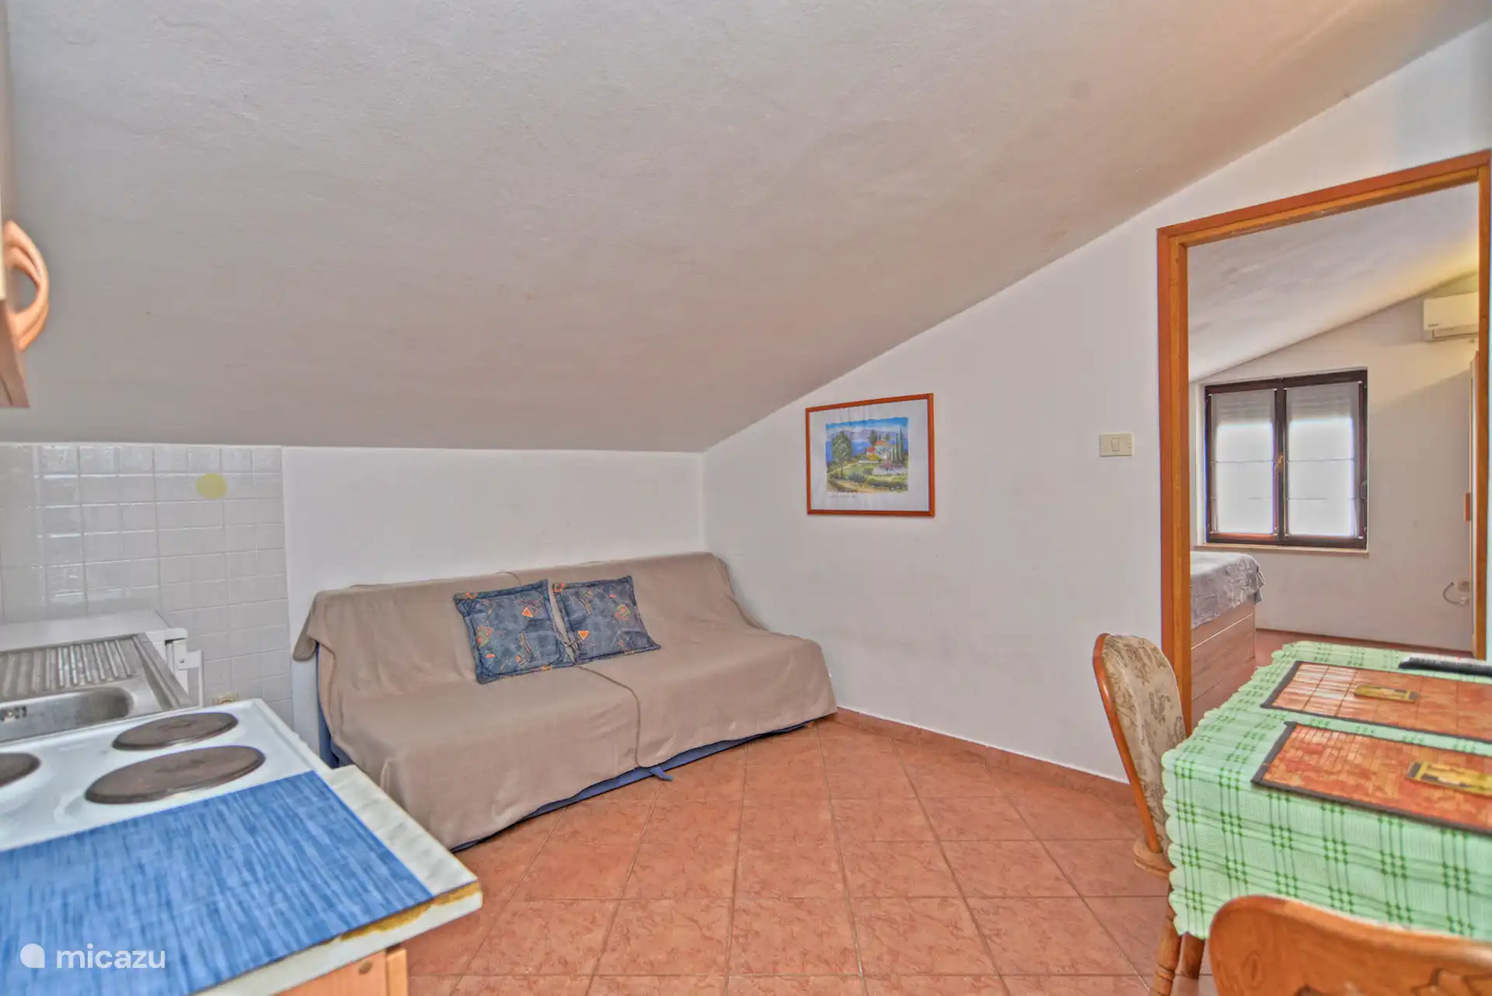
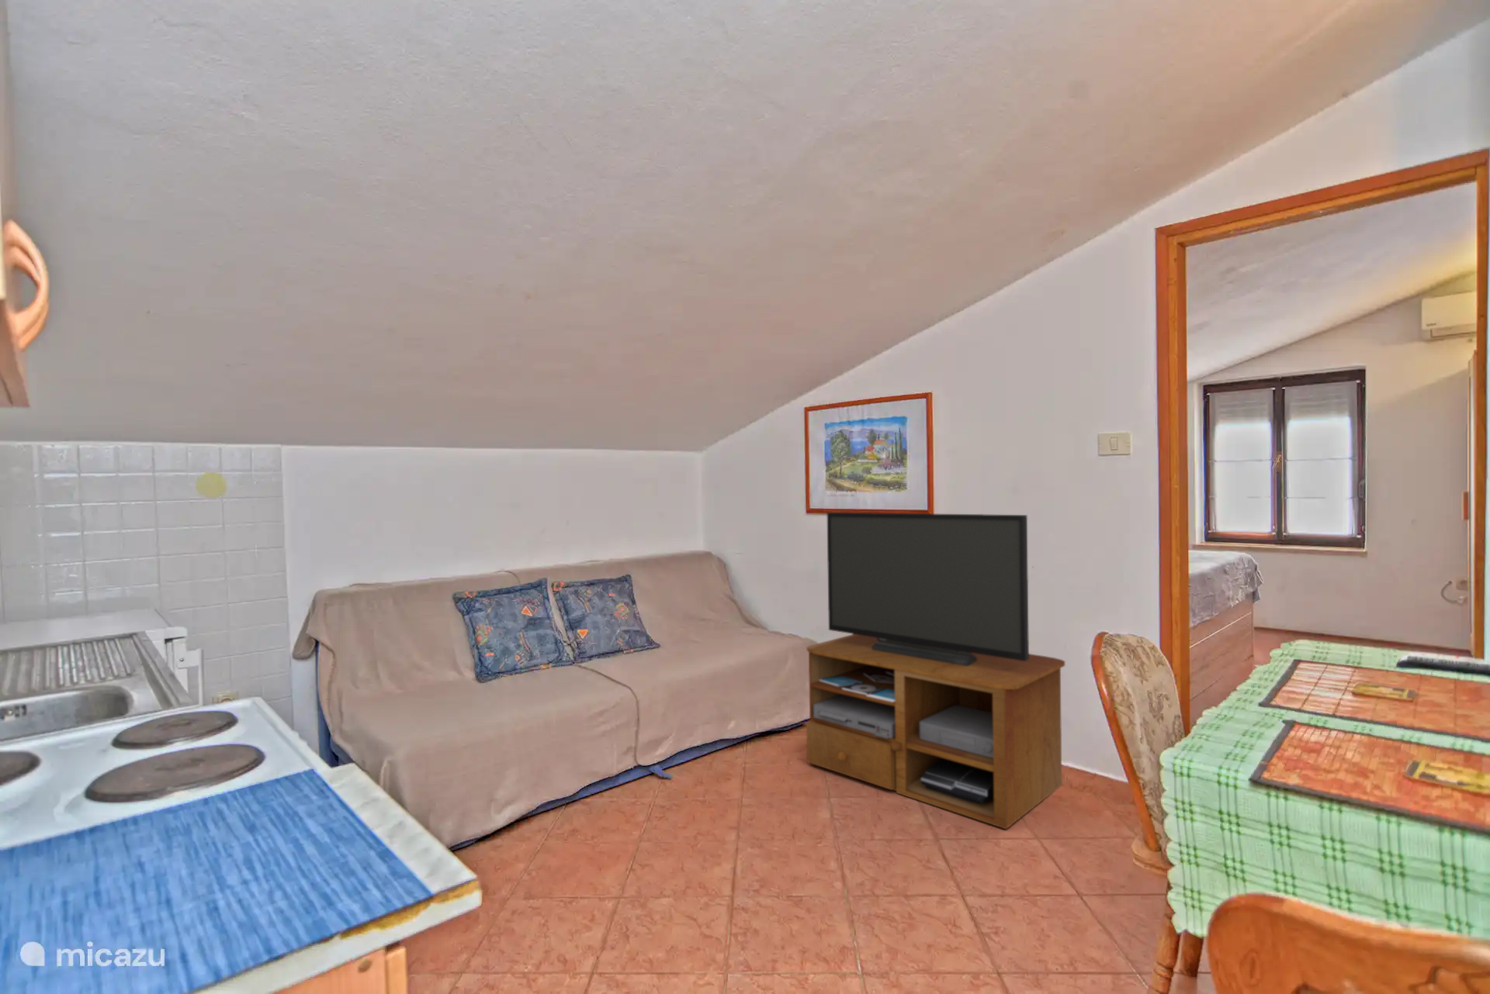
+ tv stand (924, 645)
